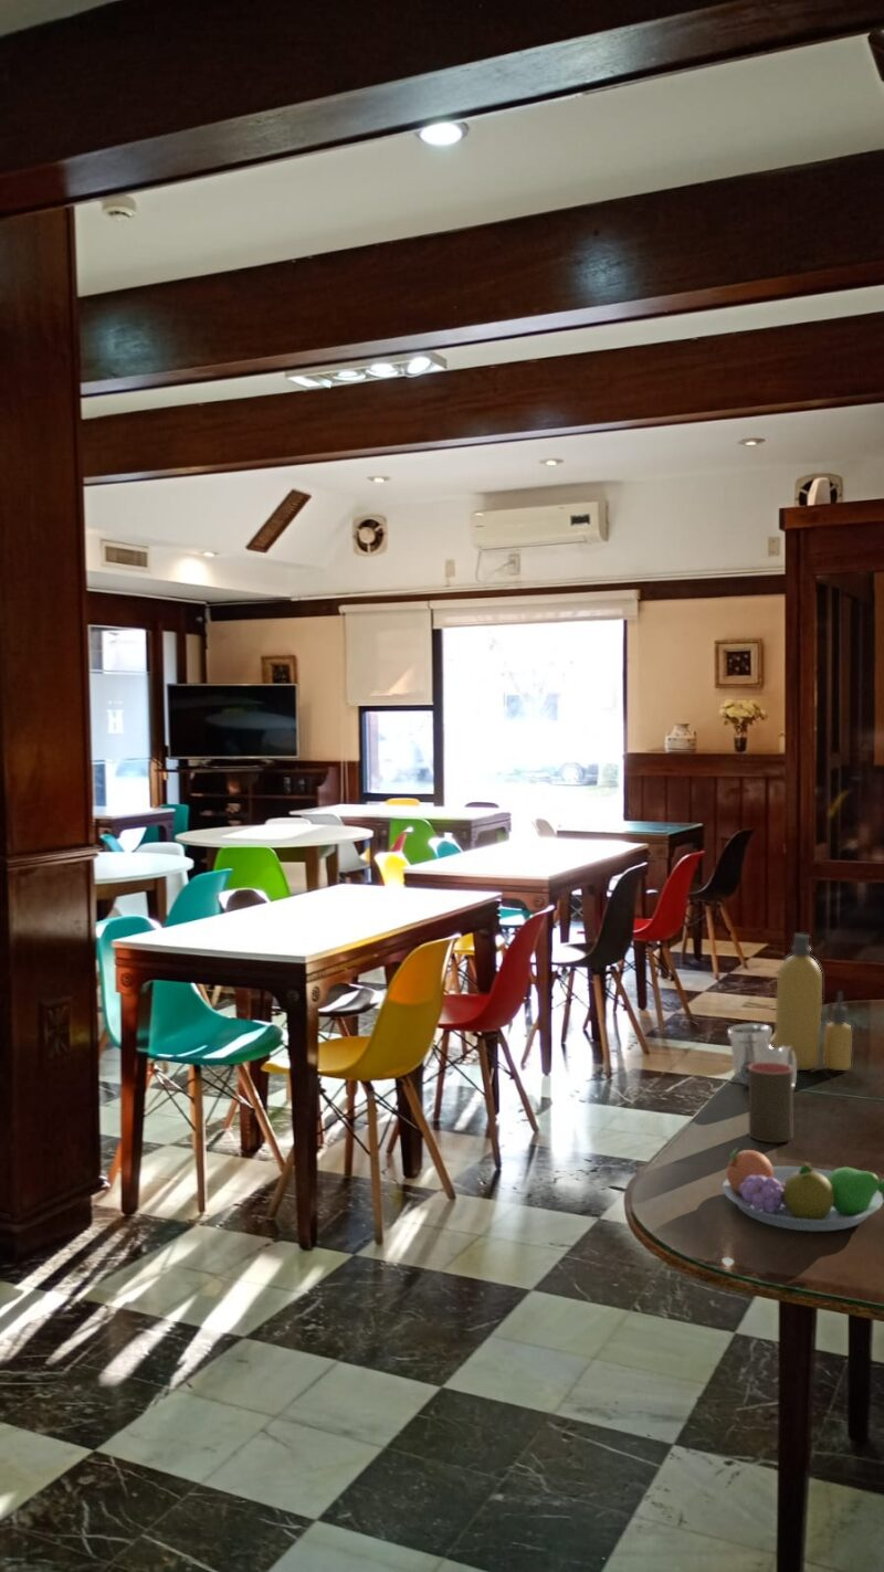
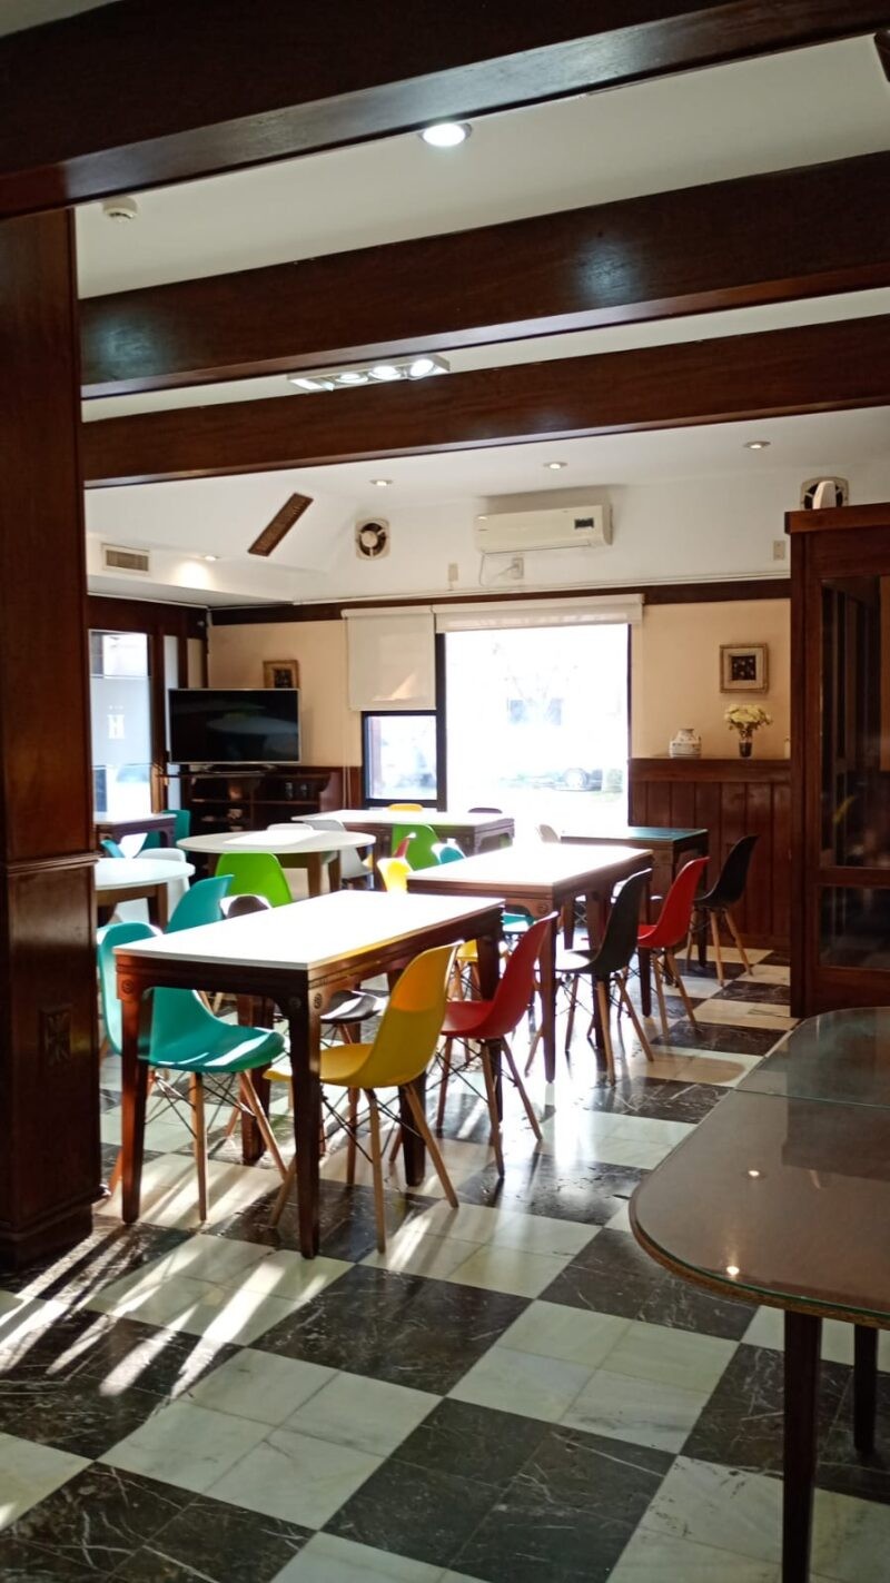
- pipe fitting (760, 1057)
- cup (770, 1101)
- bottle (810, 1001)
- fruit bowl (806, 1179)
